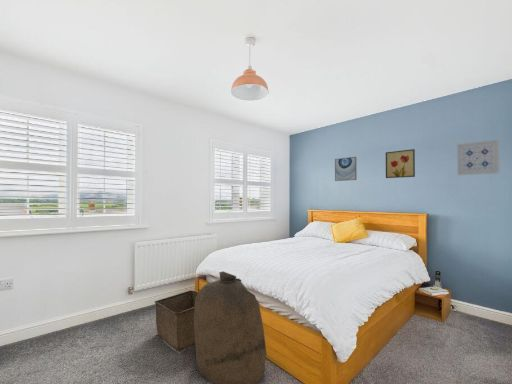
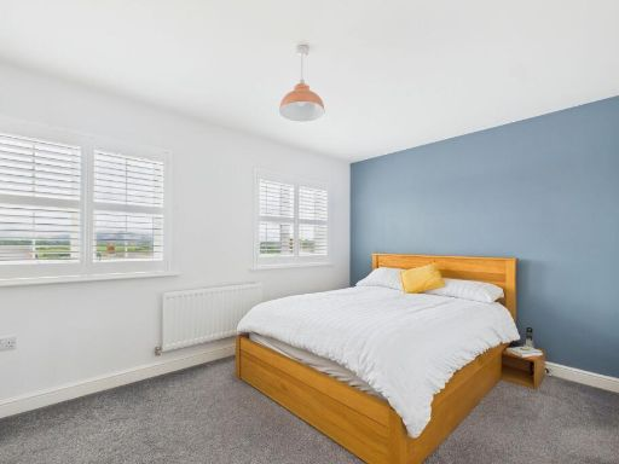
- bag (228, 320)
- wall art (345, 169)
- wall art (477, 158)
- wall art (399, 164)
- storage bin (186, 317)
